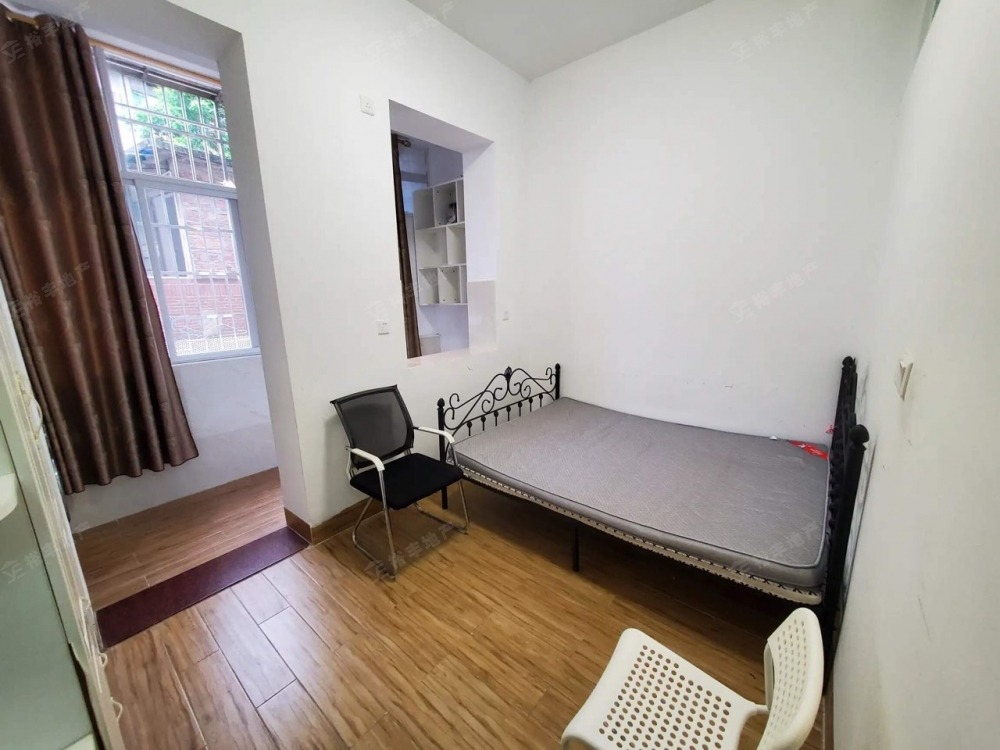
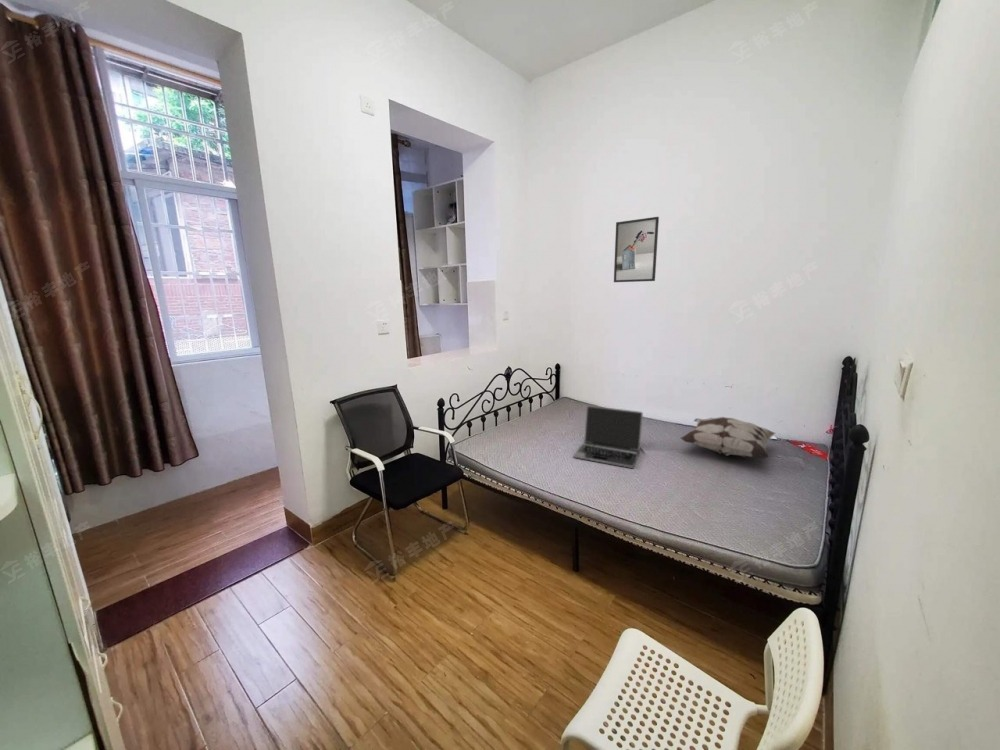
+ laptop (608, 434)
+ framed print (635, 251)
+ decorative pillow (727, 435)
